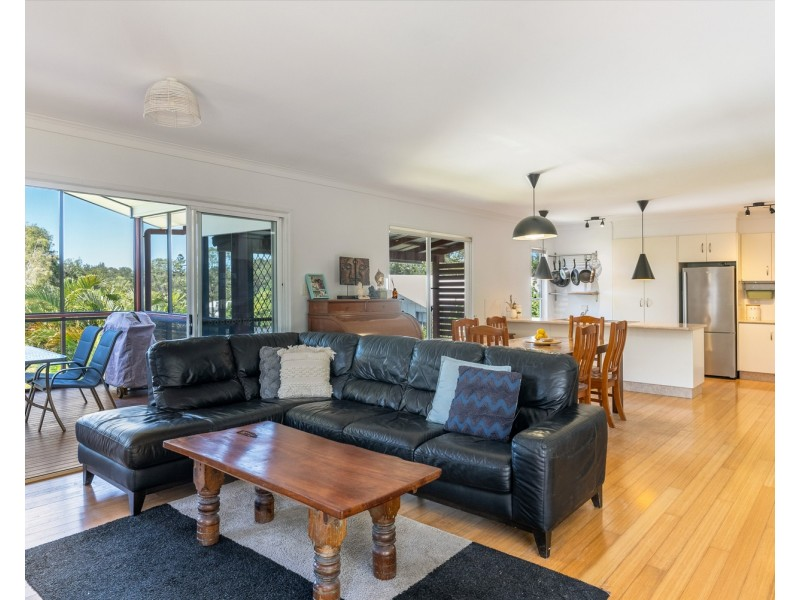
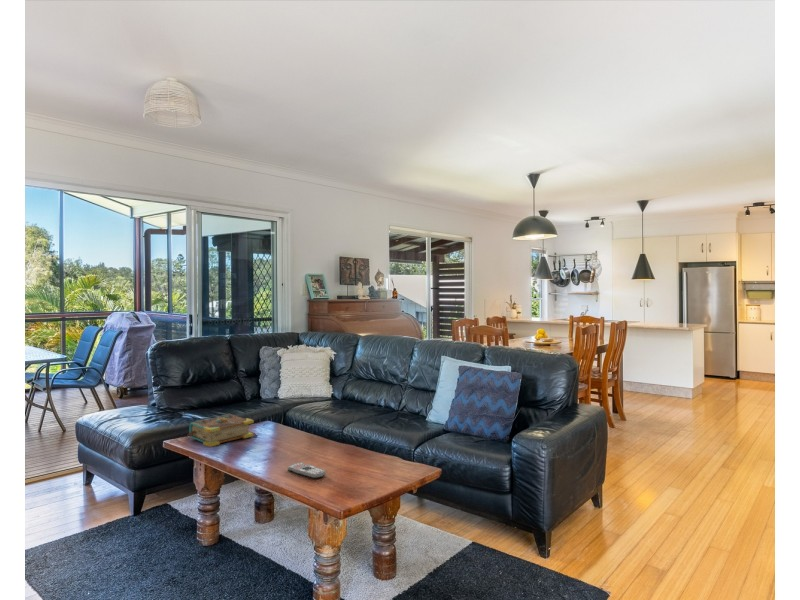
+ remote control (307, 470)
+ book (221, 428)
